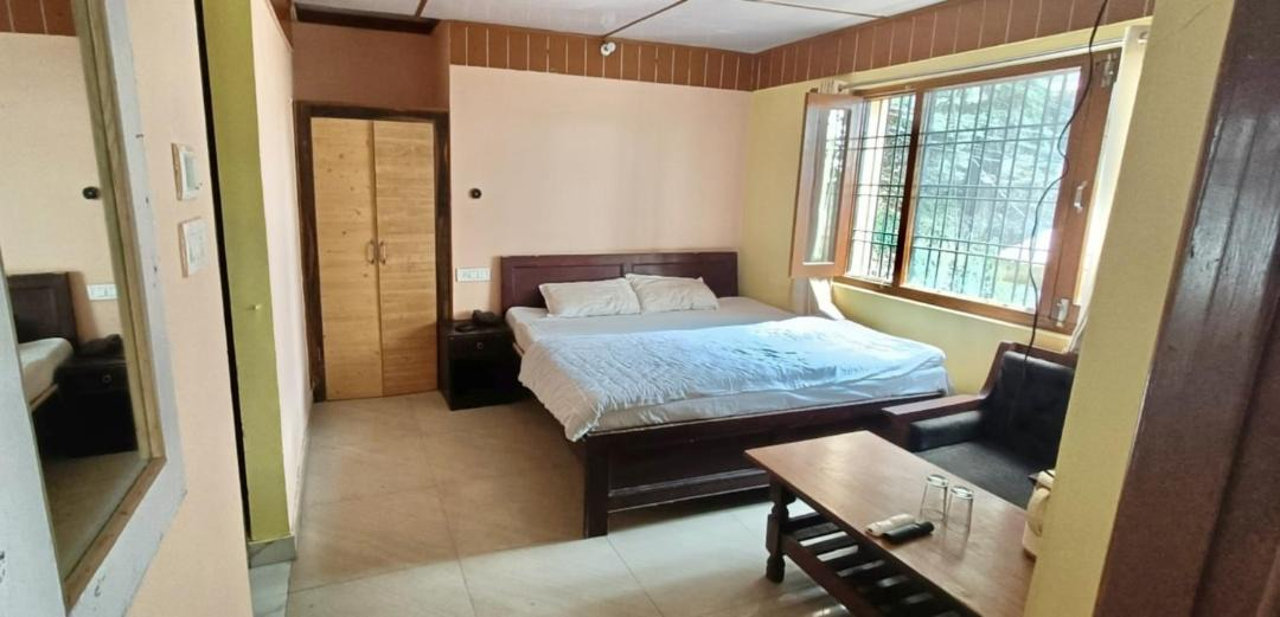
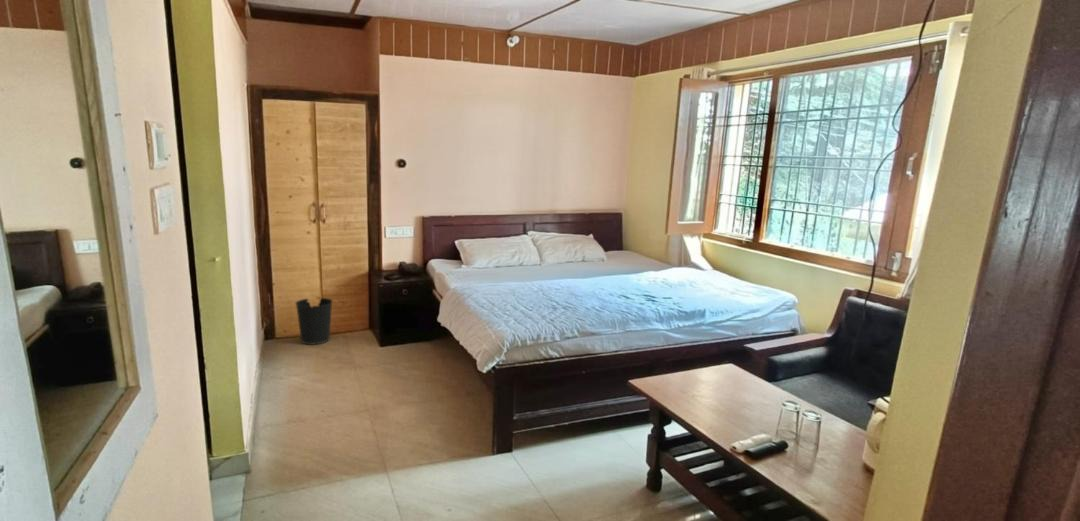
+ wastebasket (314, 321)
